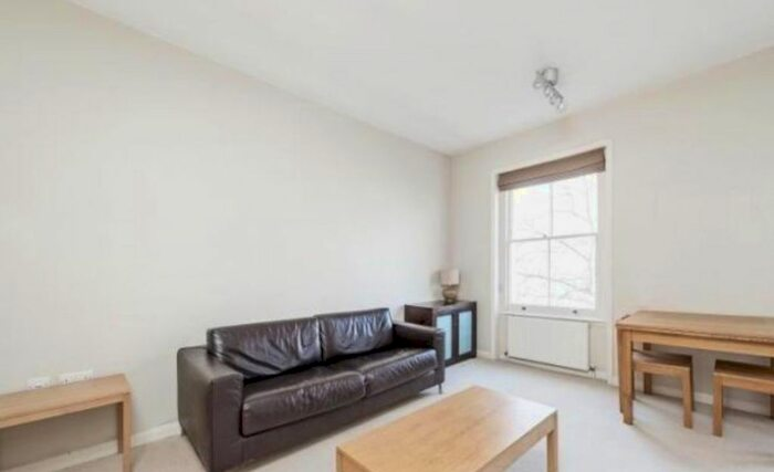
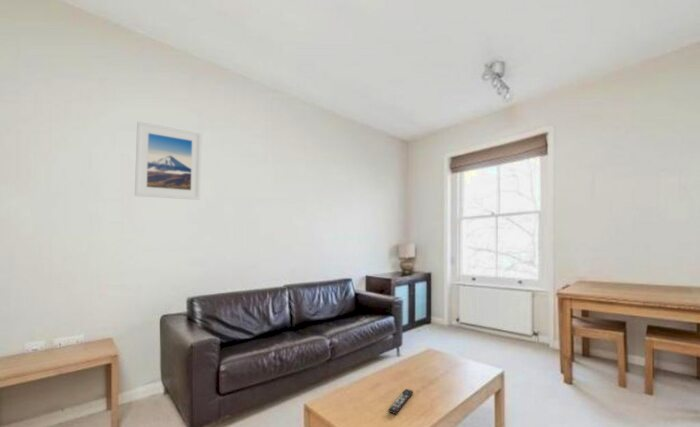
+ remote control (401, 400)
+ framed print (170, 162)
